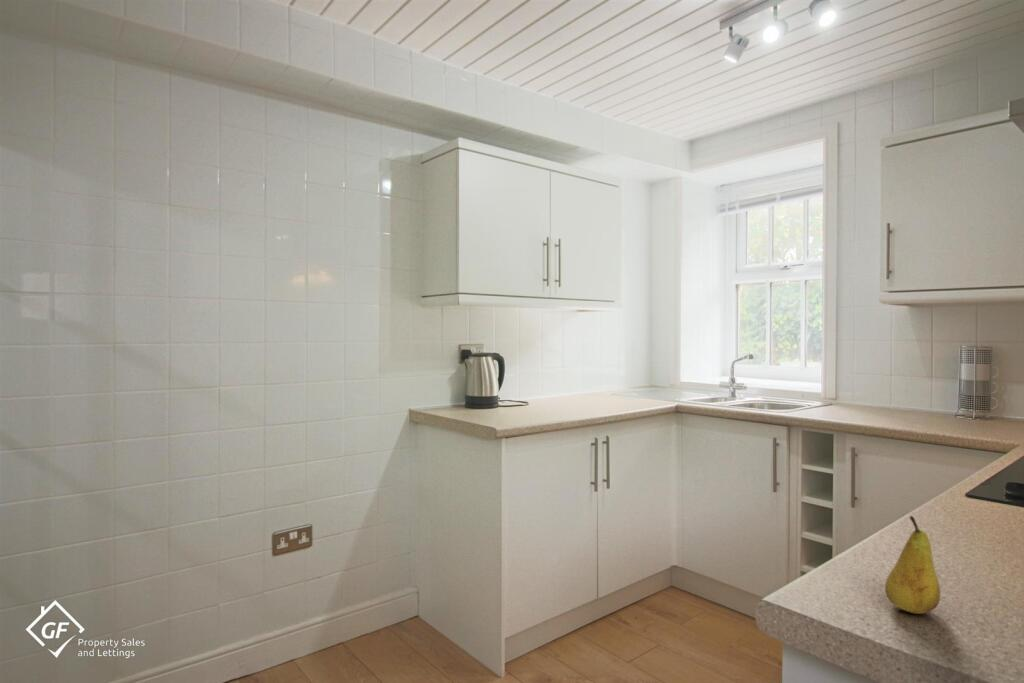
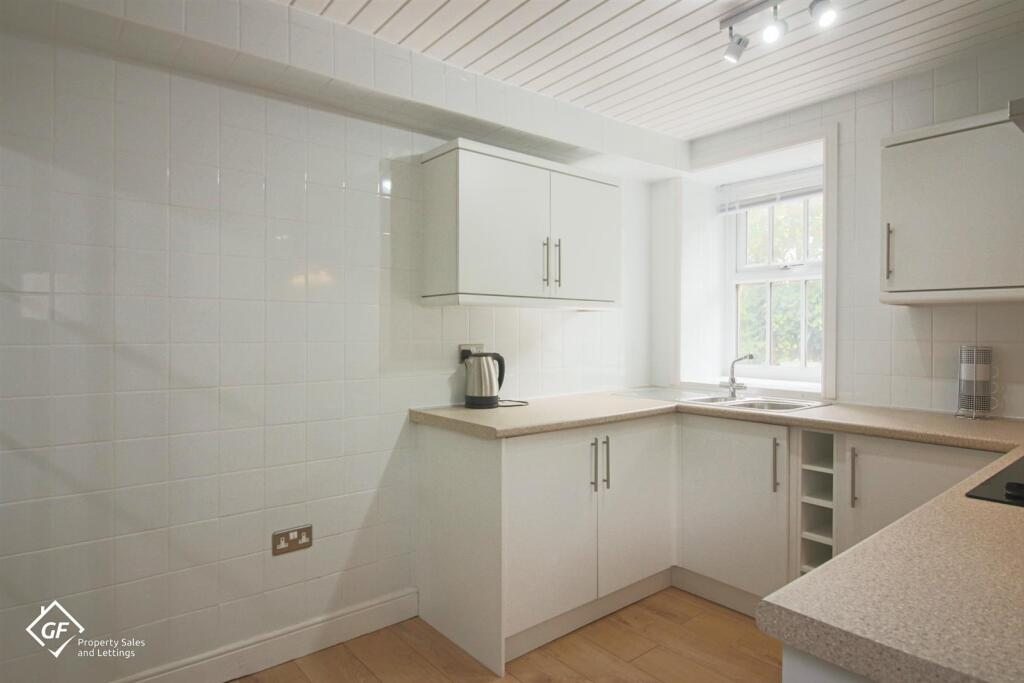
- fruit (912, 562)
